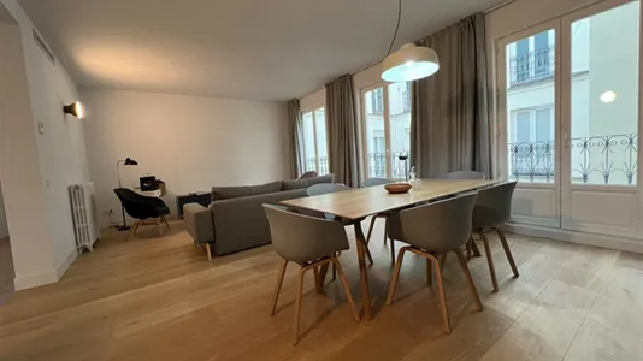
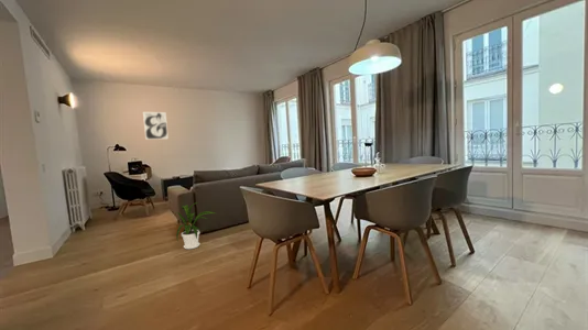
+ house plant (189, 224)
+ wall art (155, 125)
